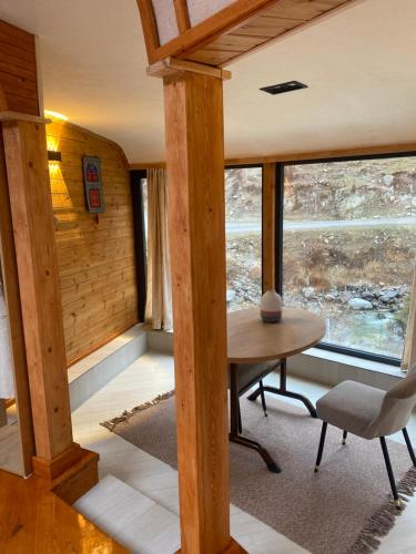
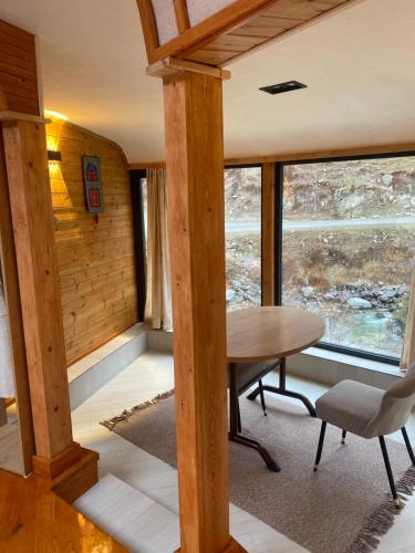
- vase (271, 305)
